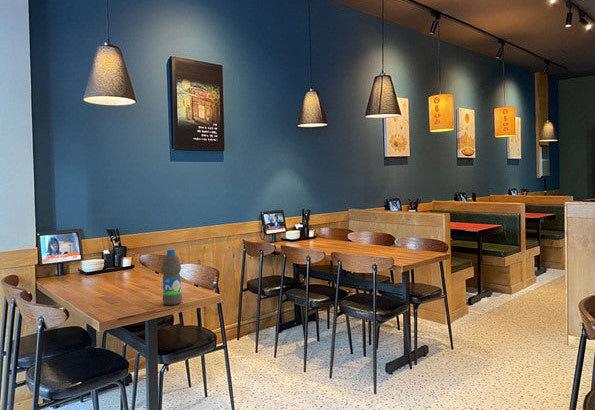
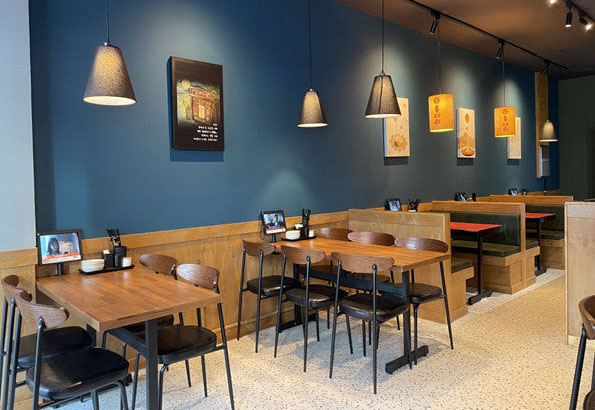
- water bottle (171, 276)
